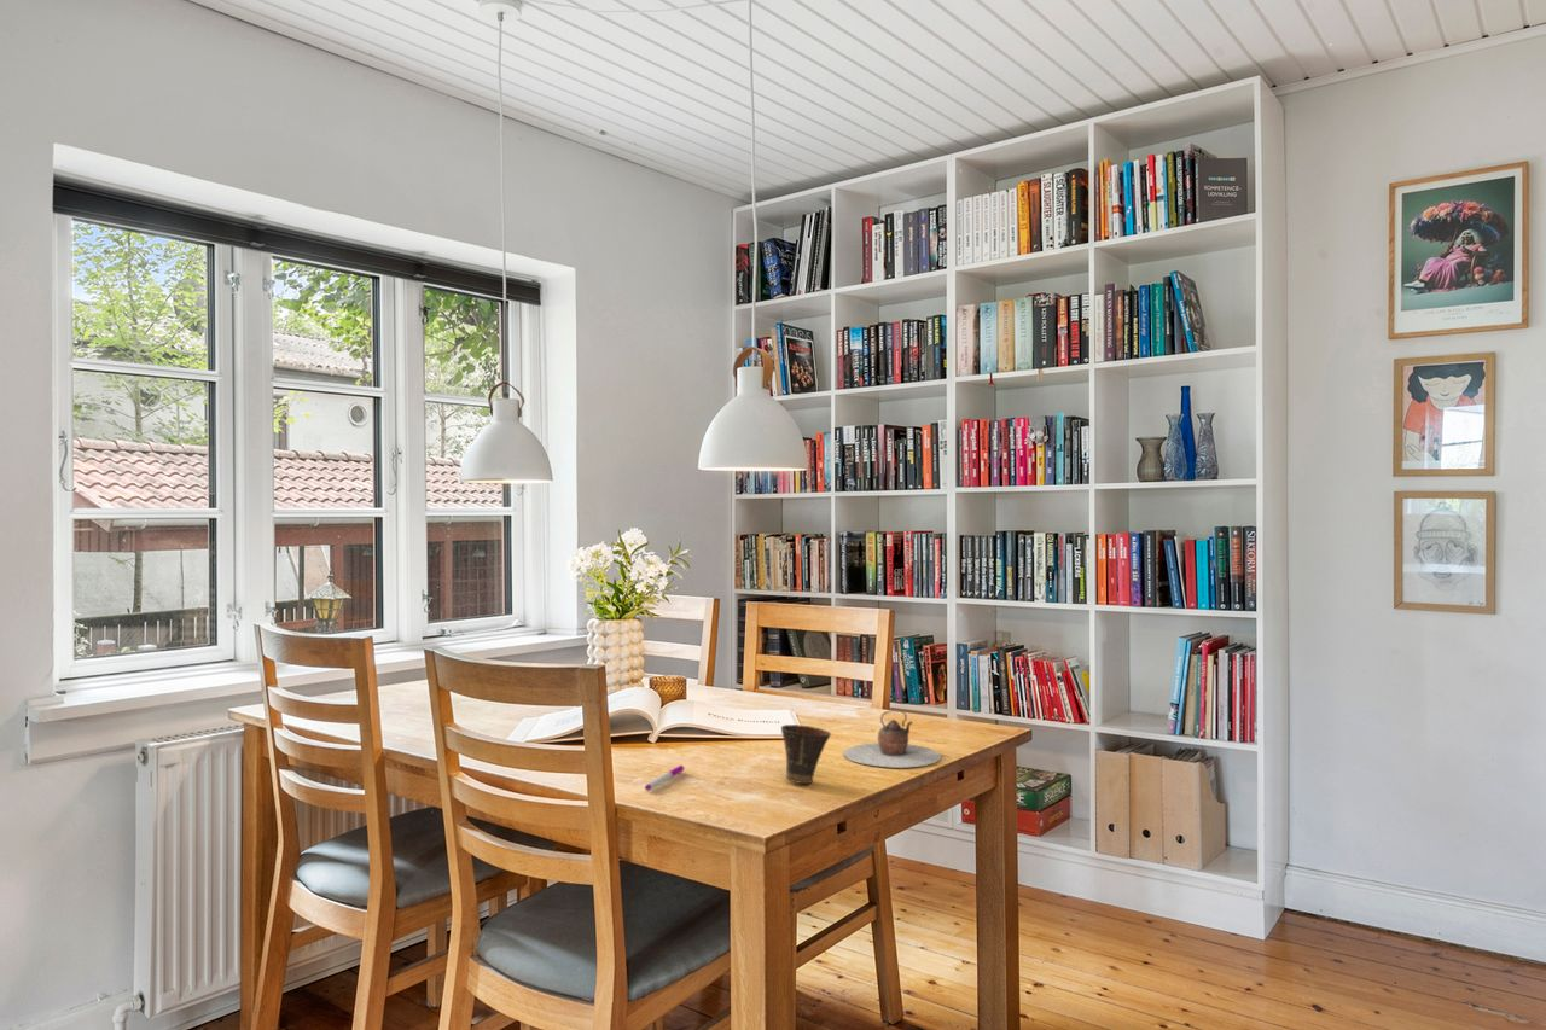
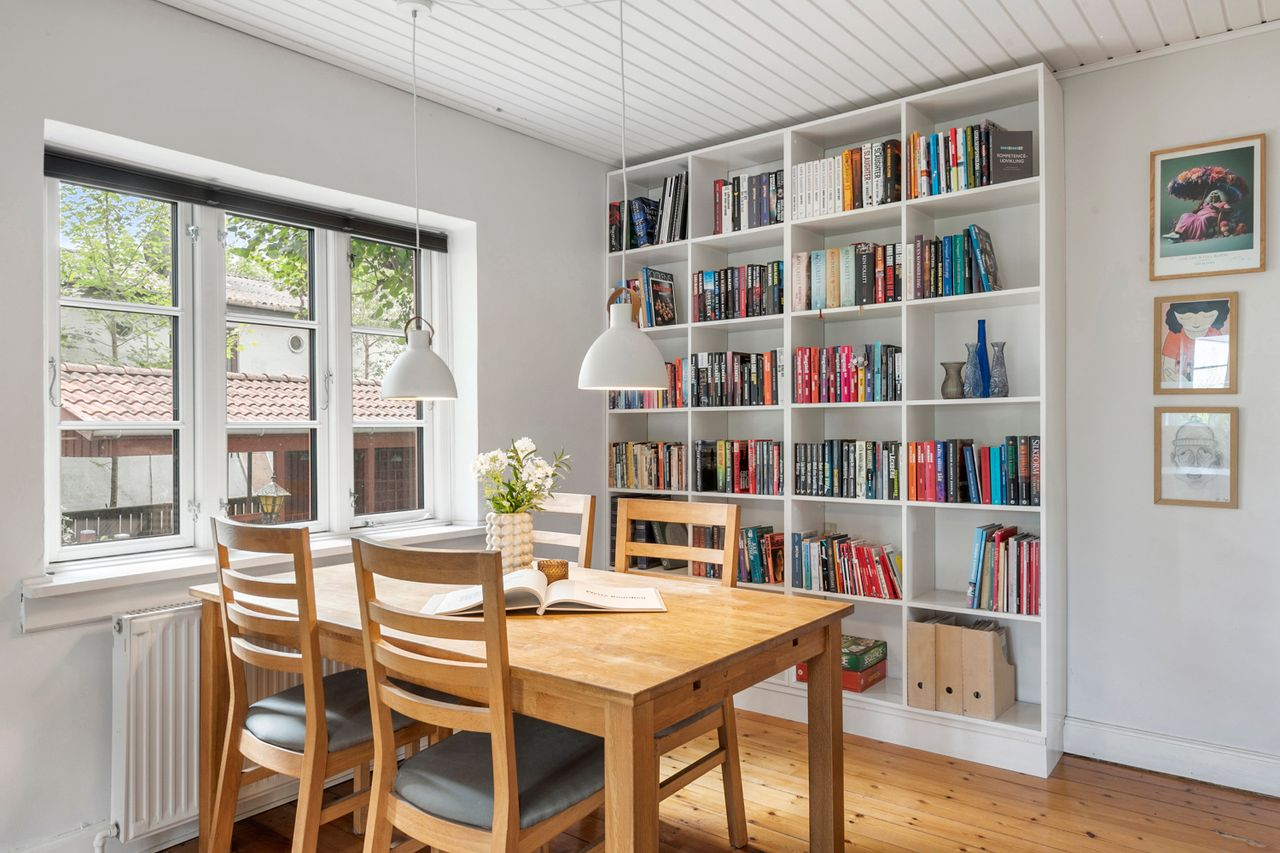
- cup (806, 753)
- pen (664, 776)
- teapot (891, 733)
